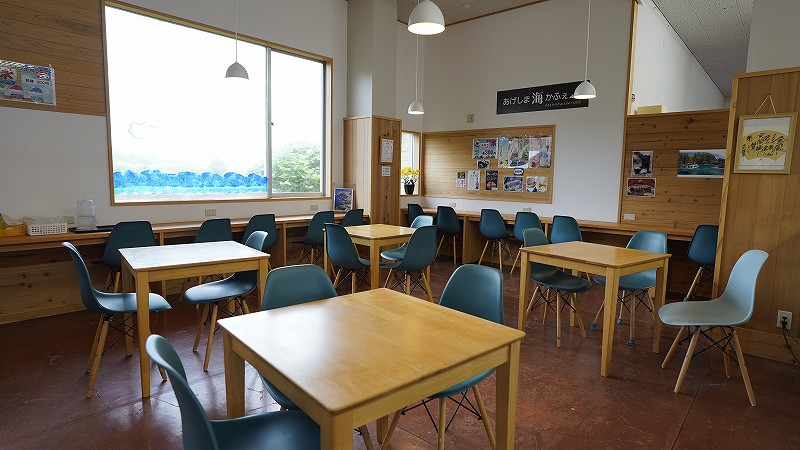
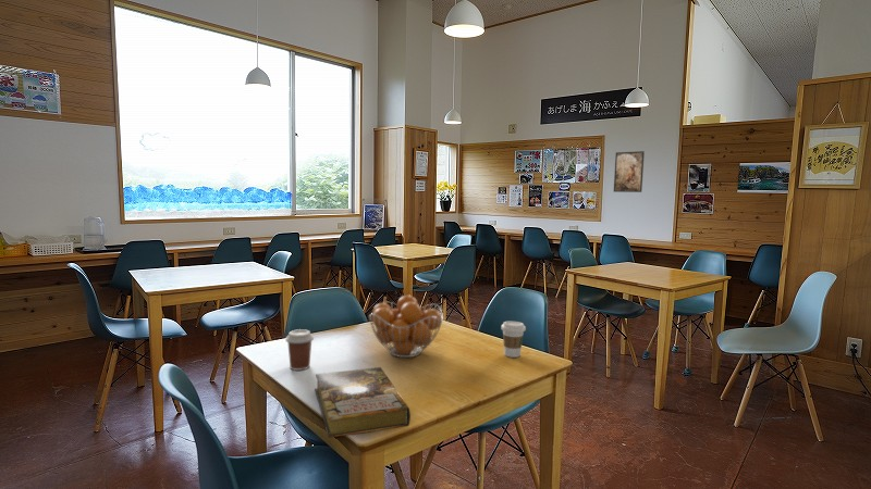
+ book (358, 398)
+ coffee cup (513, 338)
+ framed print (628, 172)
+ coffee cup (299, 349)
+ fruit basket (405, 325)
